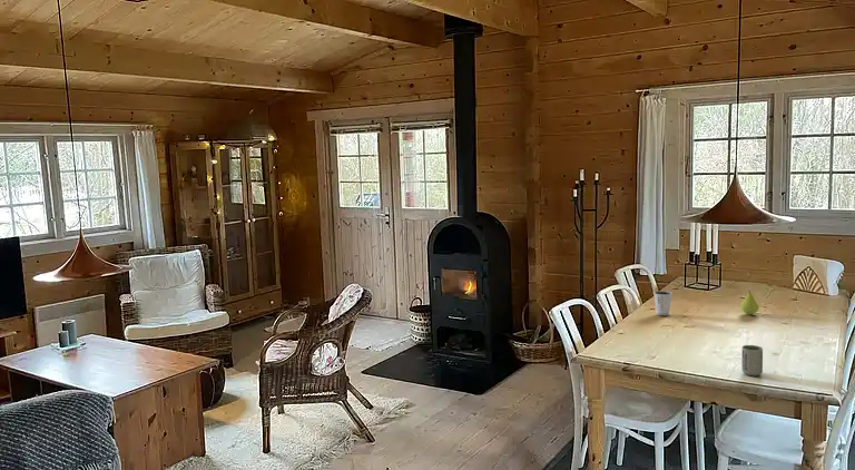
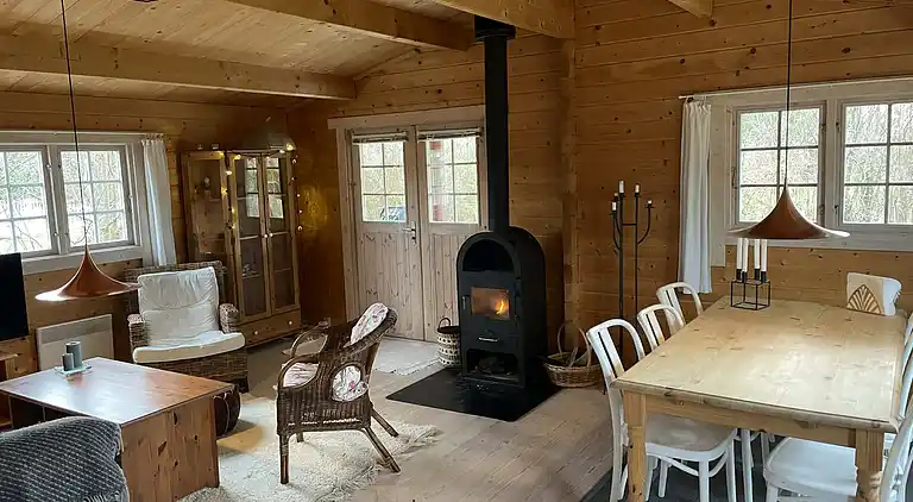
- fruit (749, 302)
- cup (751, 360)
- dixie cup (662, 303)
